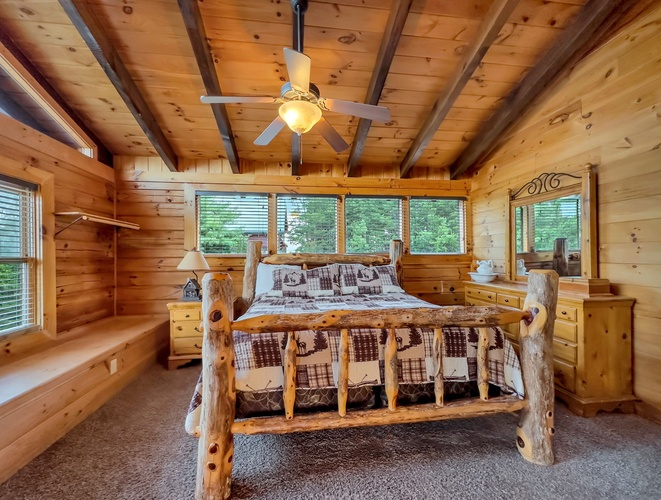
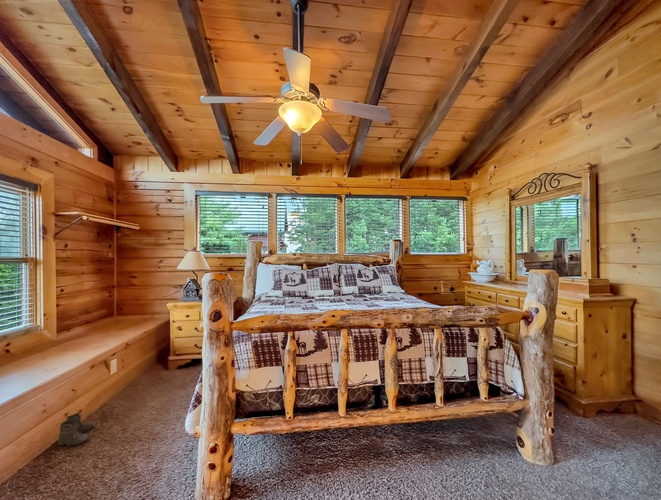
+ boots (76, 427)
